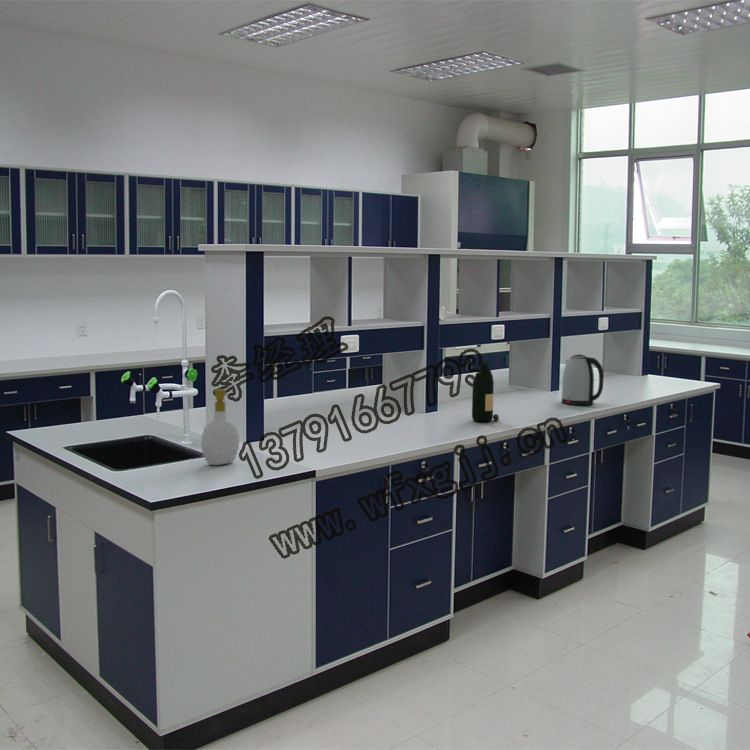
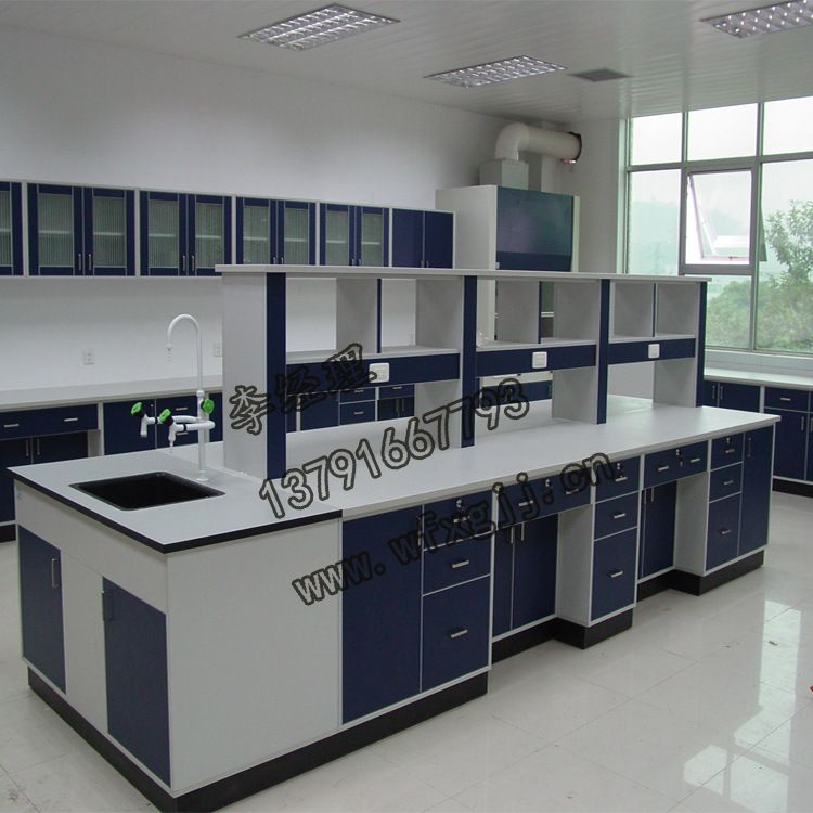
- soap bottle (221, 426)
- kettle (583, 379)
- bottle (485, 389)
